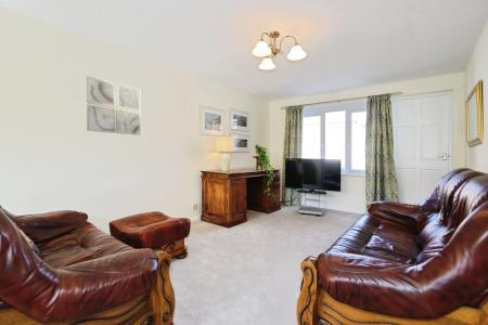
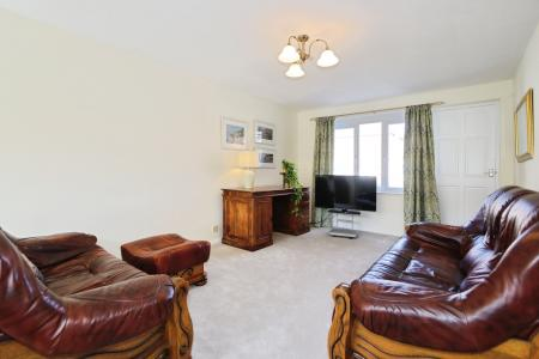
- wall art (115, 108)
